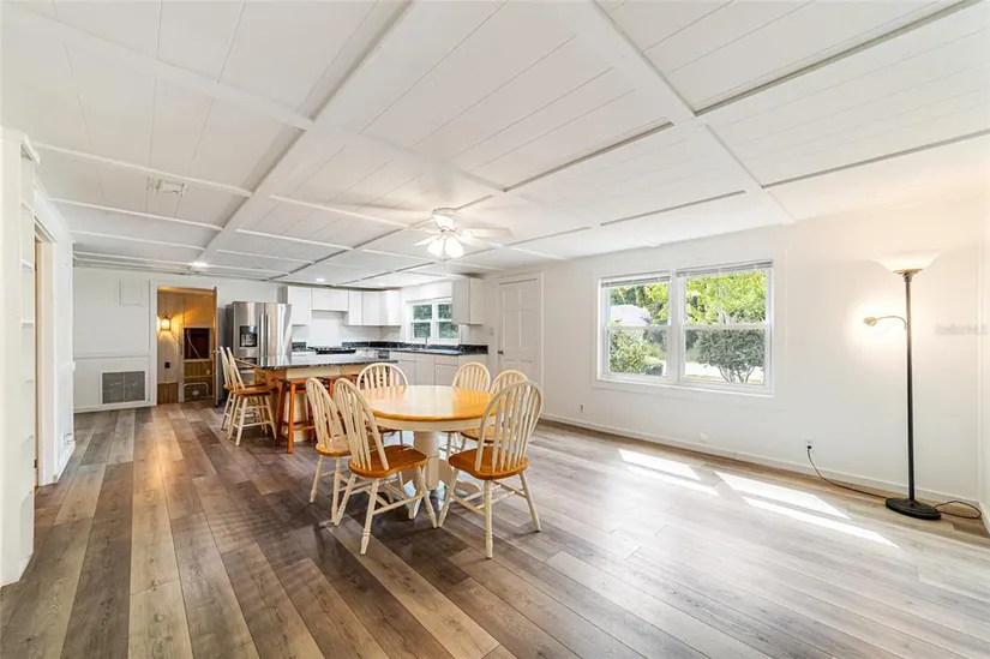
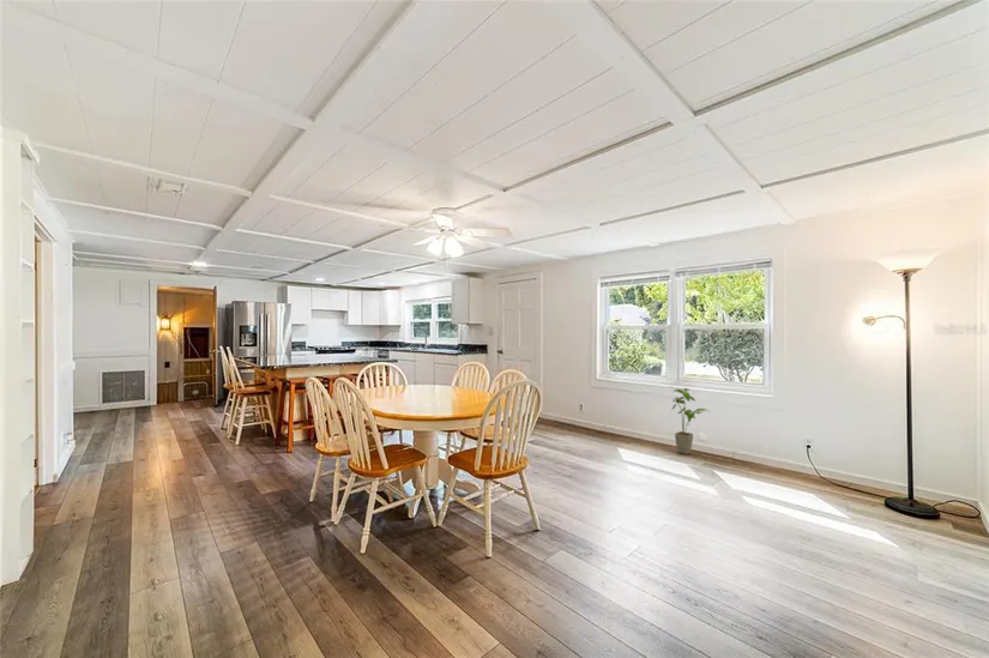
+ house plant (688, 421)
